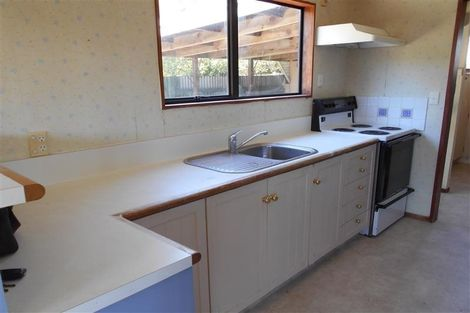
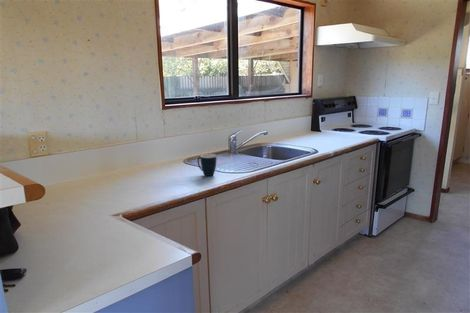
+ mug (206, 165)
